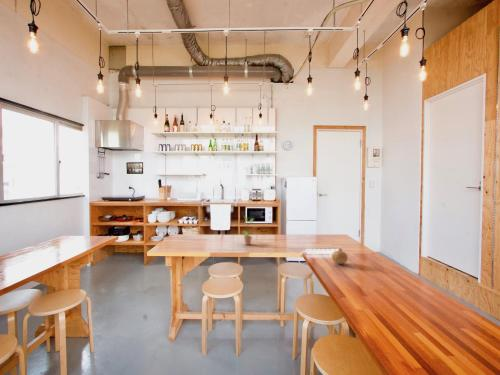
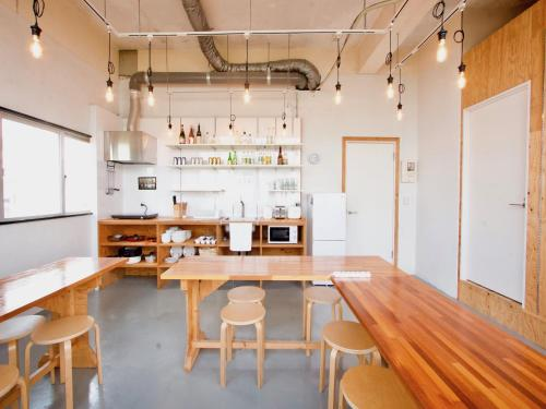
- potted plant (245, 230)
- fruit (339, 256)
